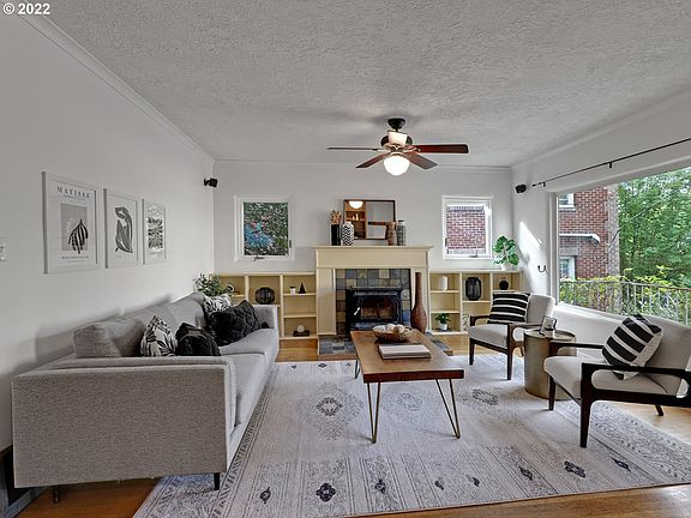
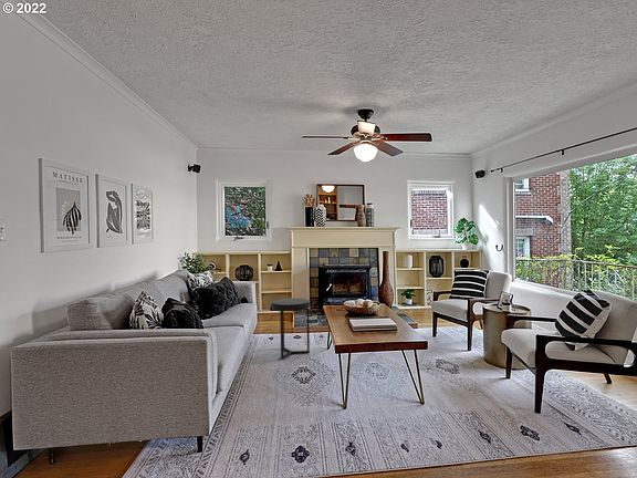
+ side table (283, 326)
